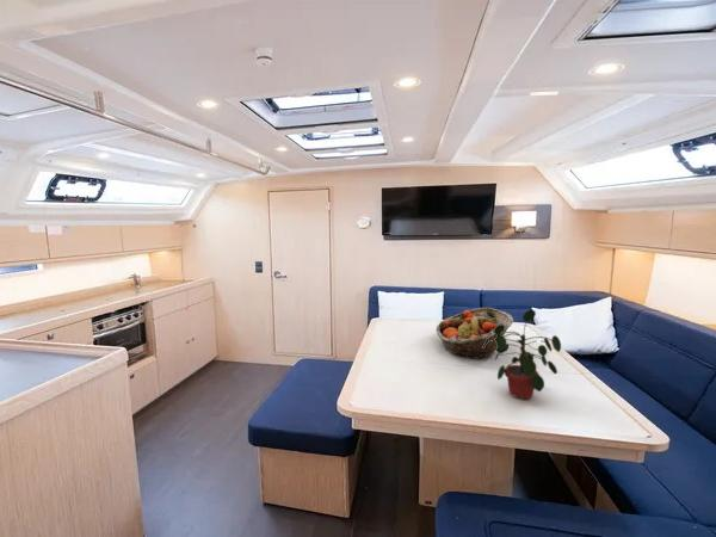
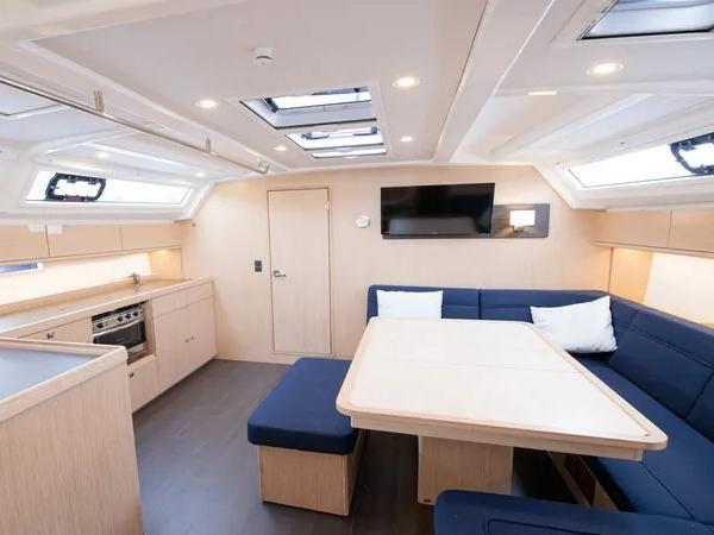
- potted plant (520, 353)
- fruit basket (471, 329)
